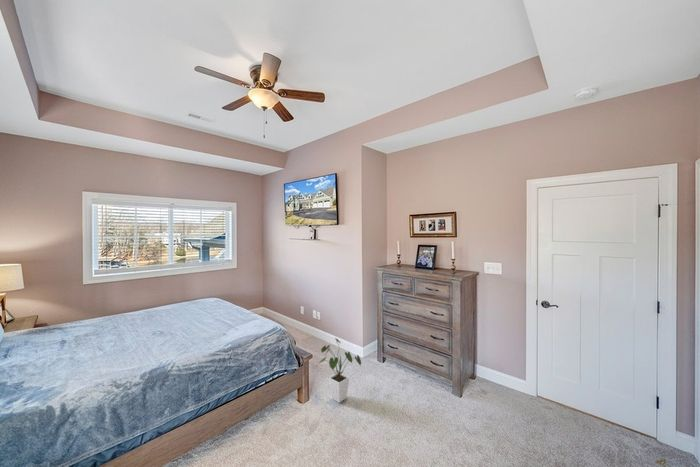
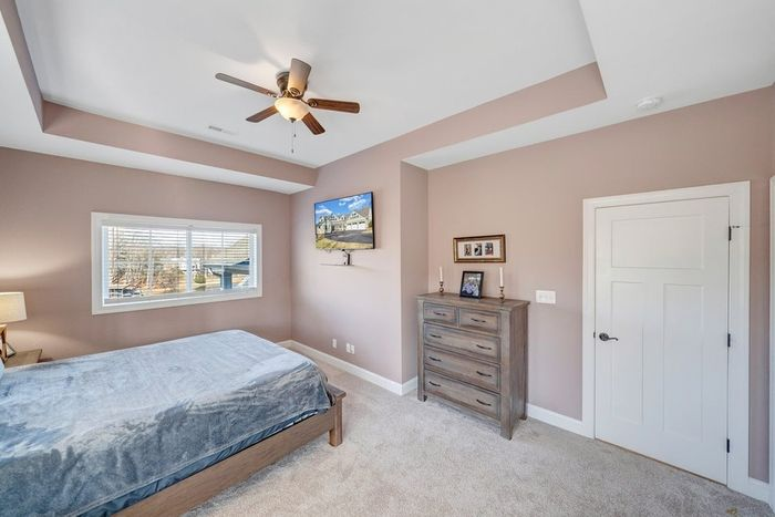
- house plant (340, 370)
